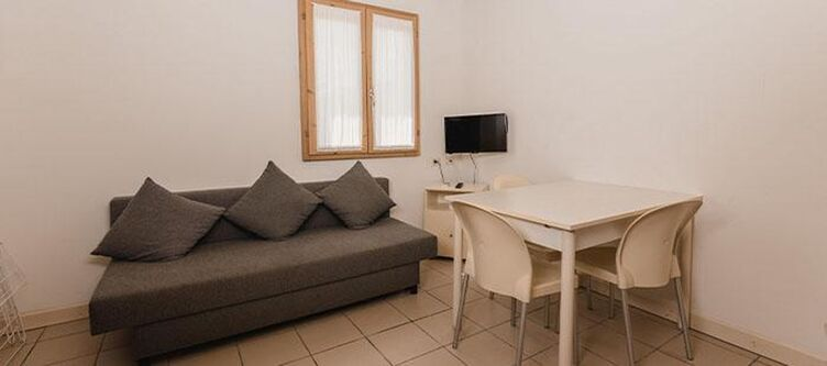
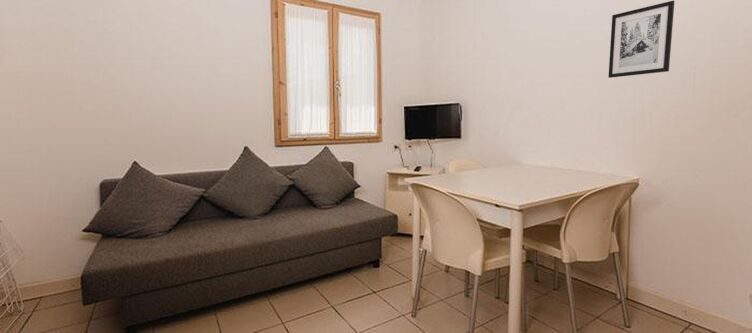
+ wall art (639, 41)
